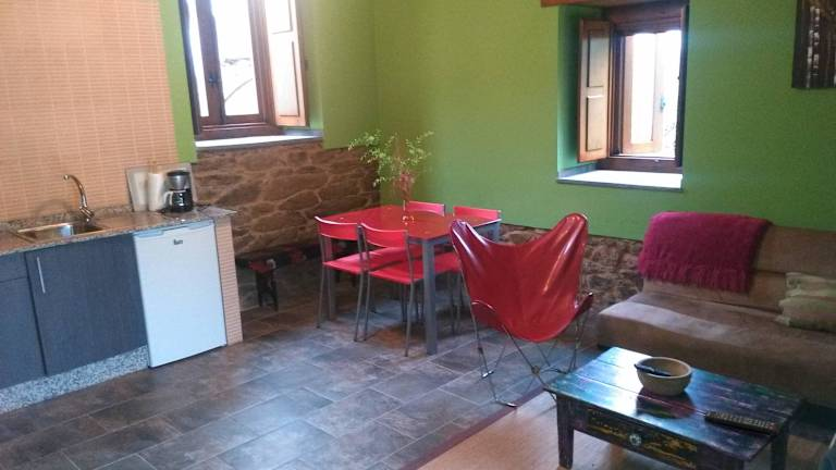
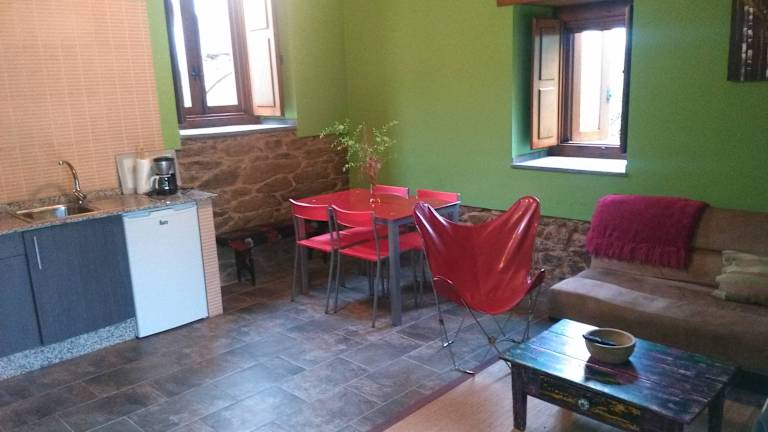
- remote control (740, 422)
